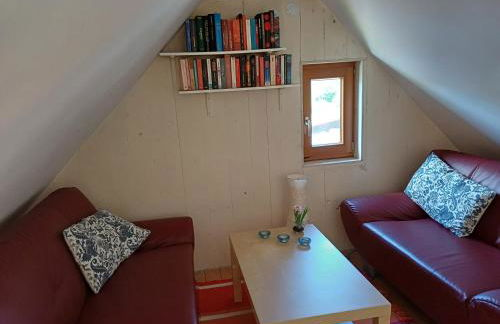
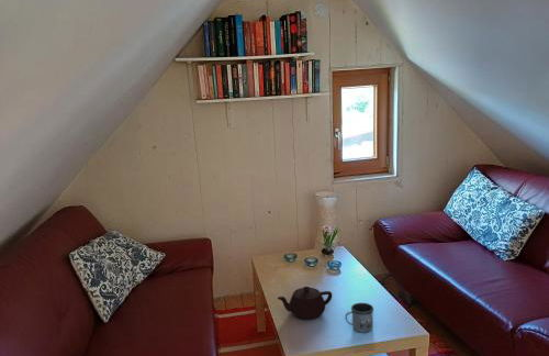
+ mug (359, 318)
+ teapot (304, 300)
